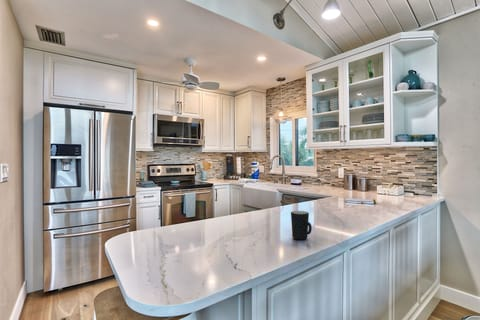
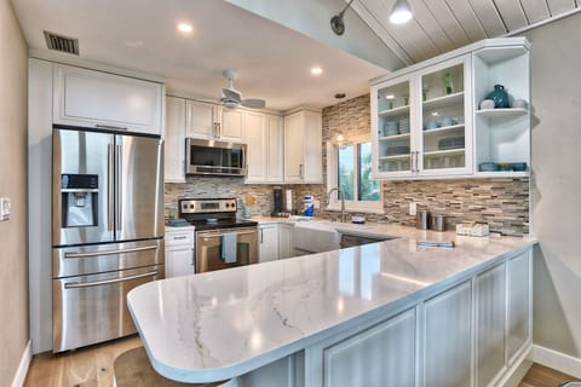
- mug (302, 226)
